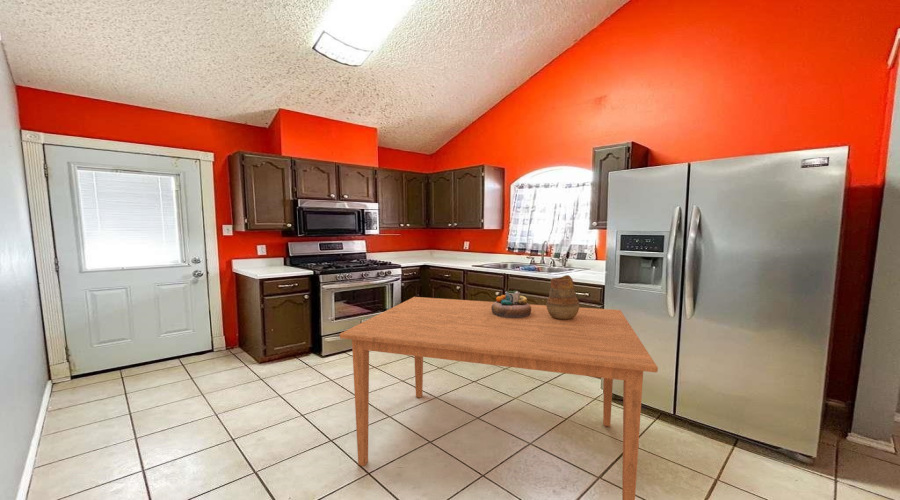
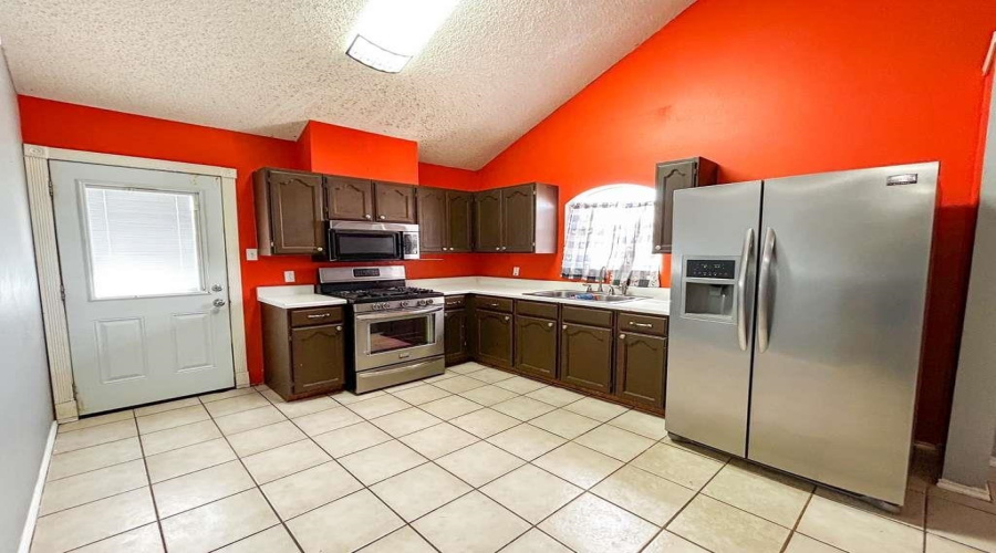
- decorative bowl (511, 301)
- pitcher (563, 296)
- dining table (497, 365)
